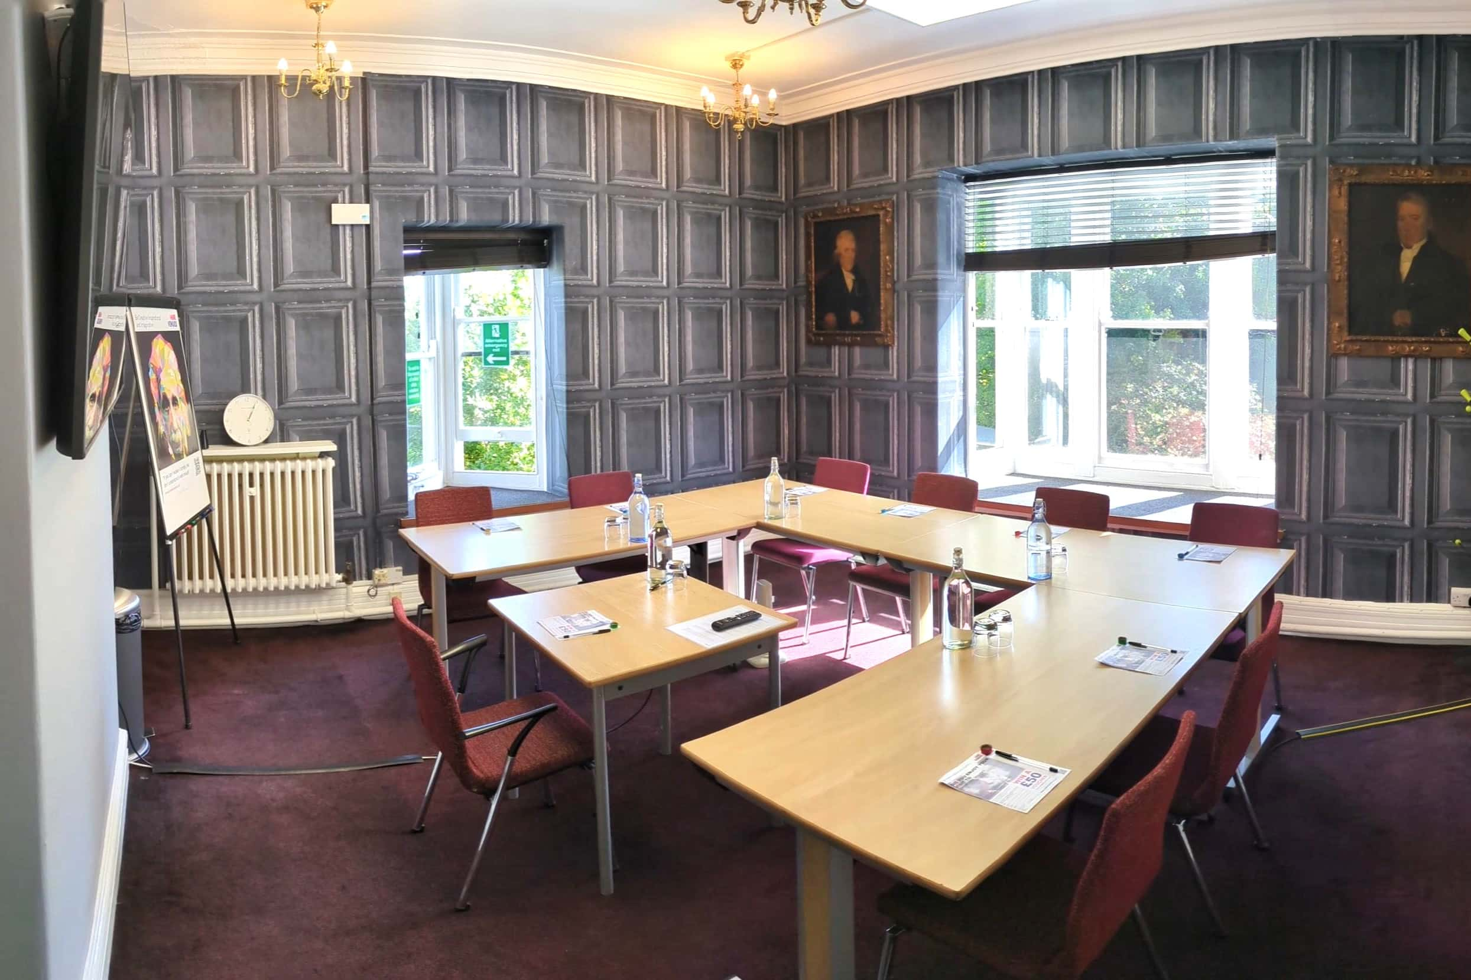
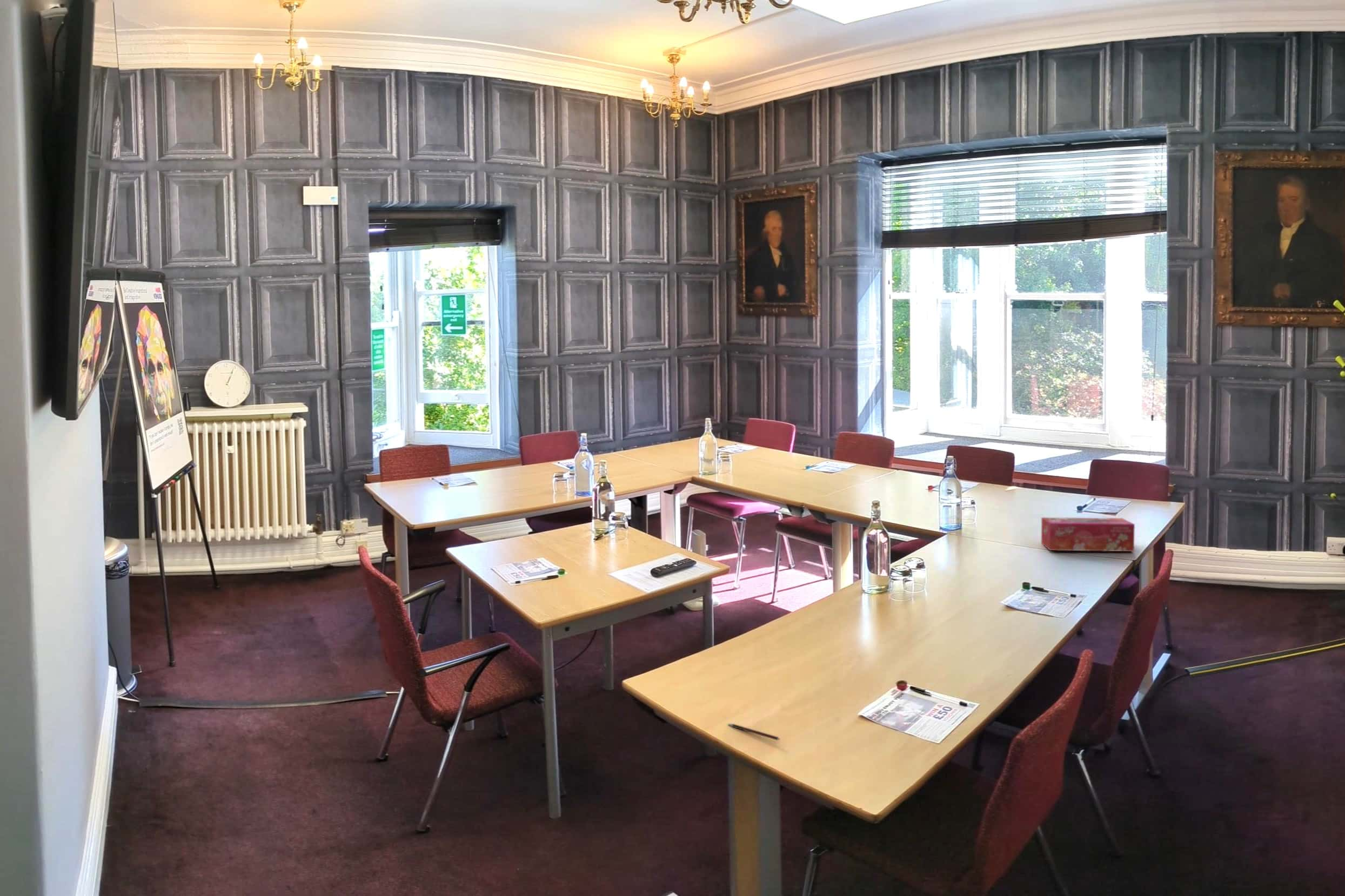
+ pen (753, 731)
+ tissue box (1086, 534)
